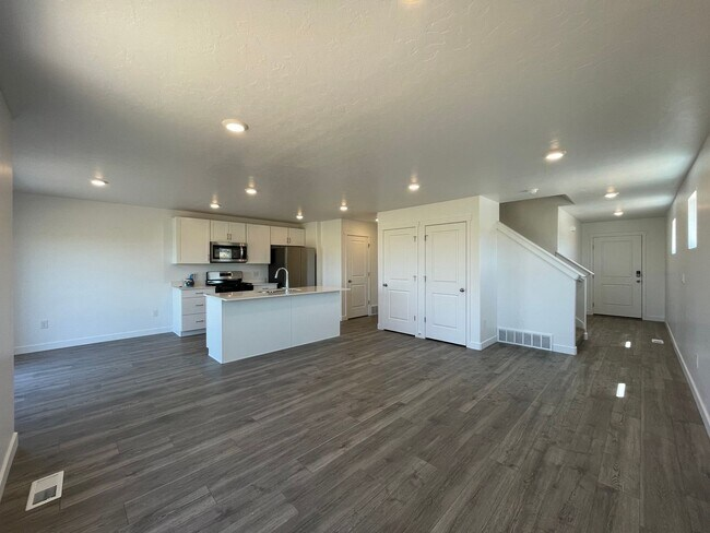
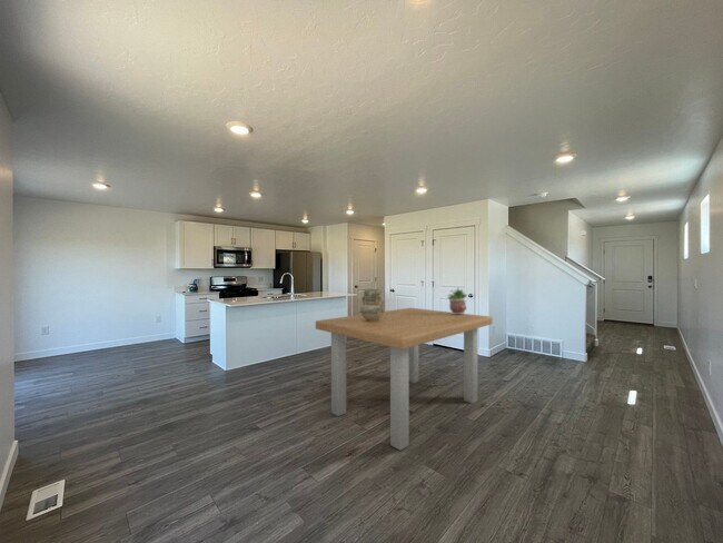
+ dining table (407, 362)
+ ceramic jug (372, 305)
+ potted plant (456, 300)
